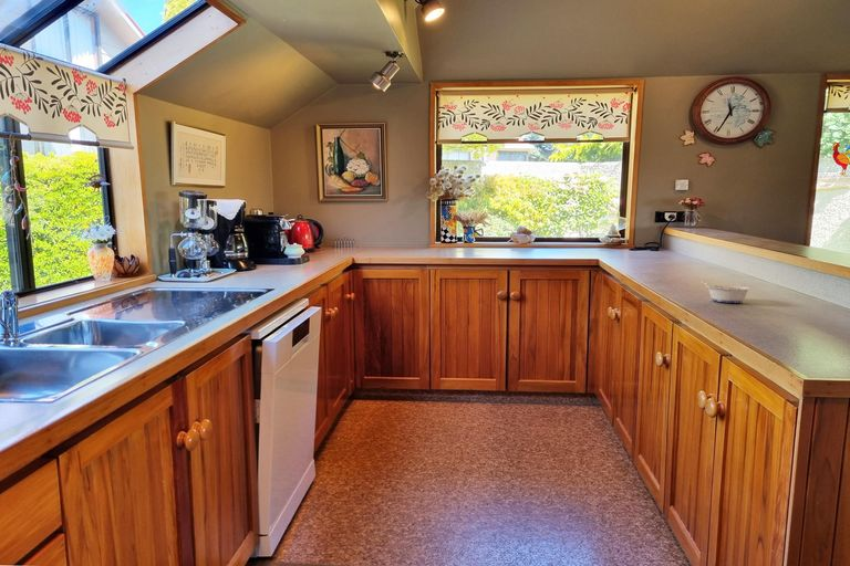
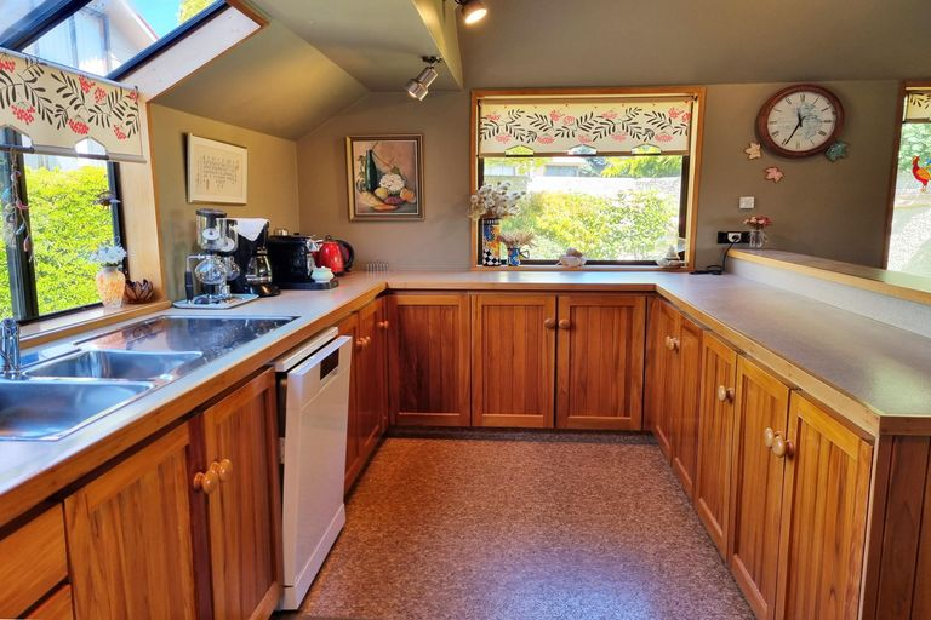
- legume (725, 292)
